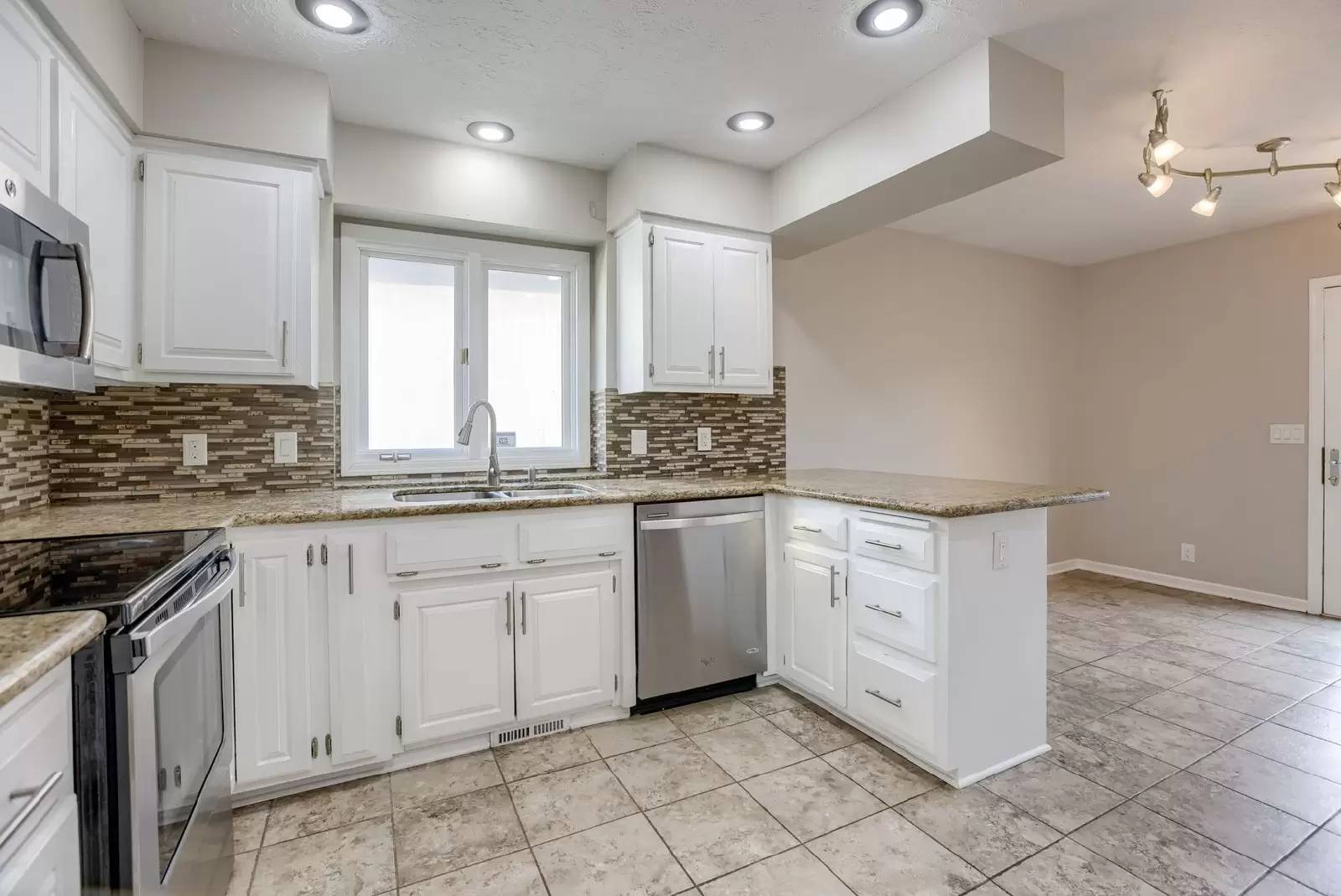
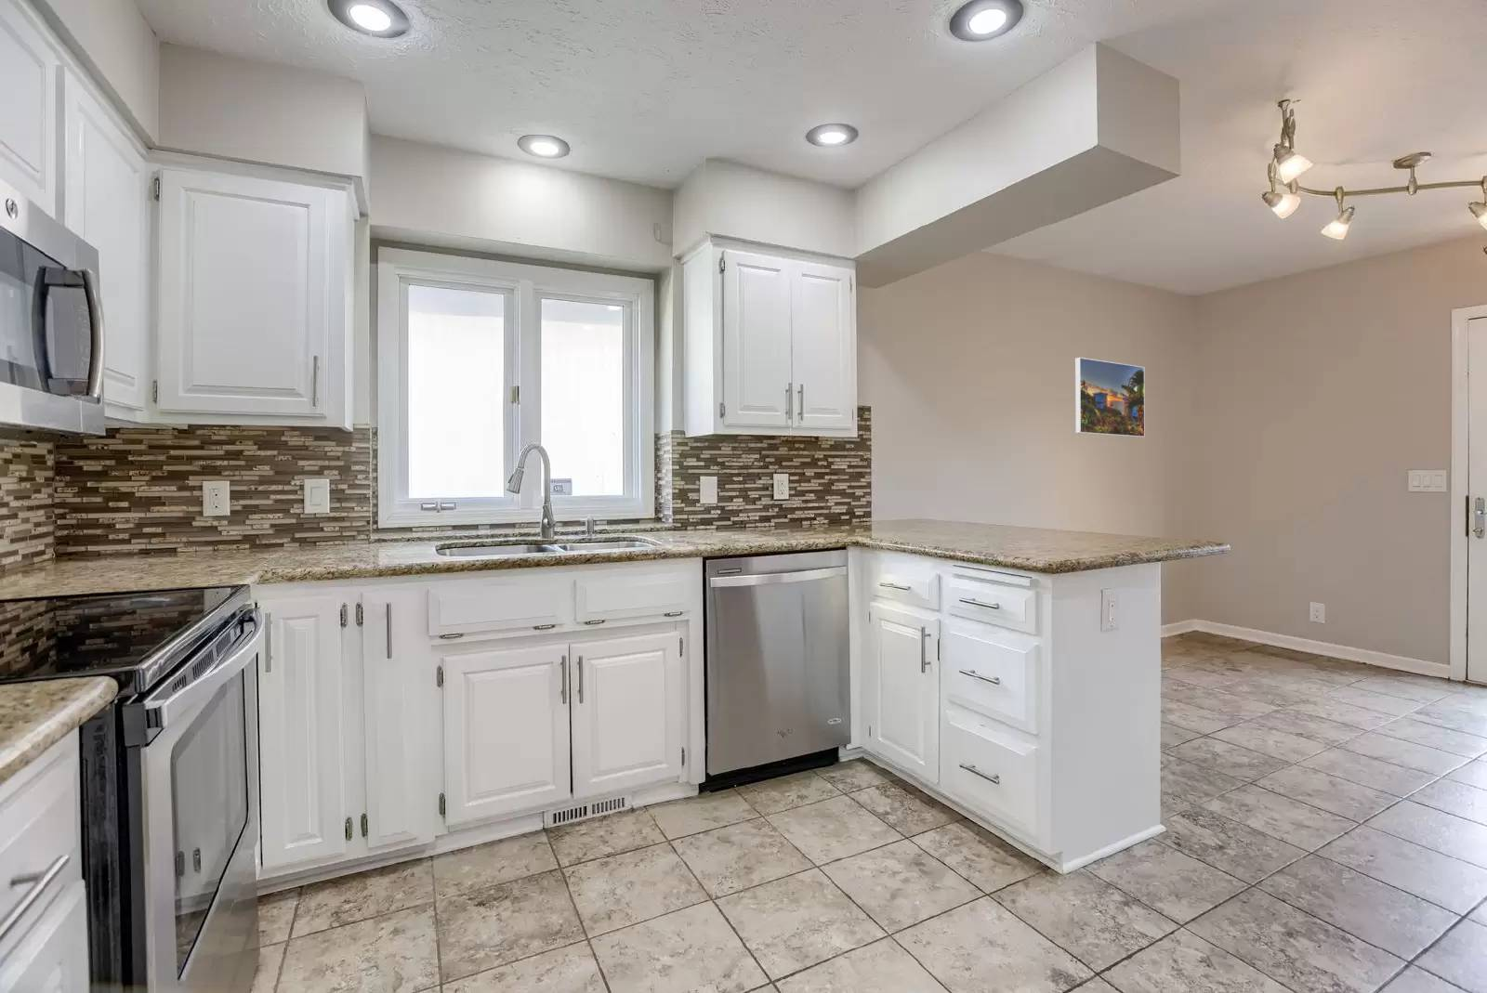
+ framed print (1111, 399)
